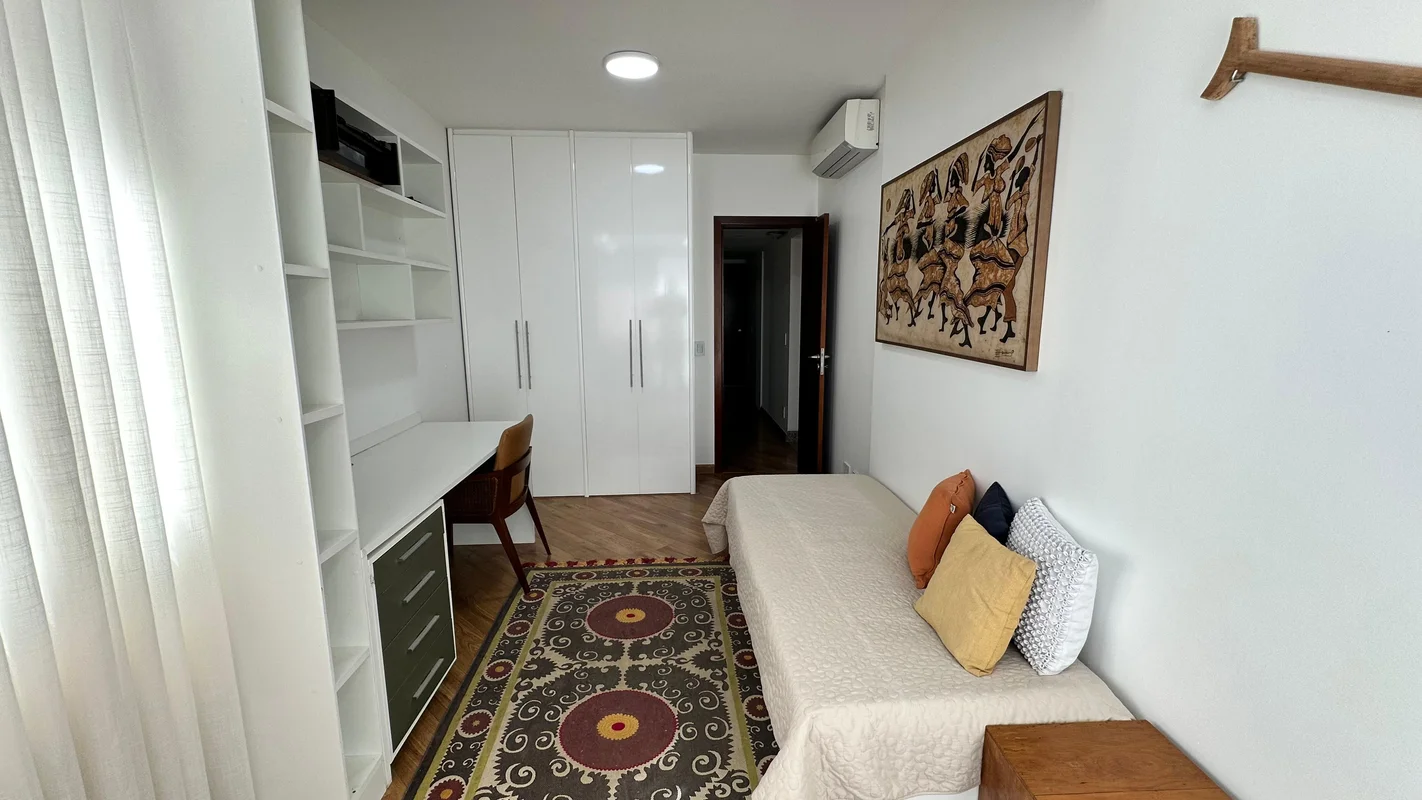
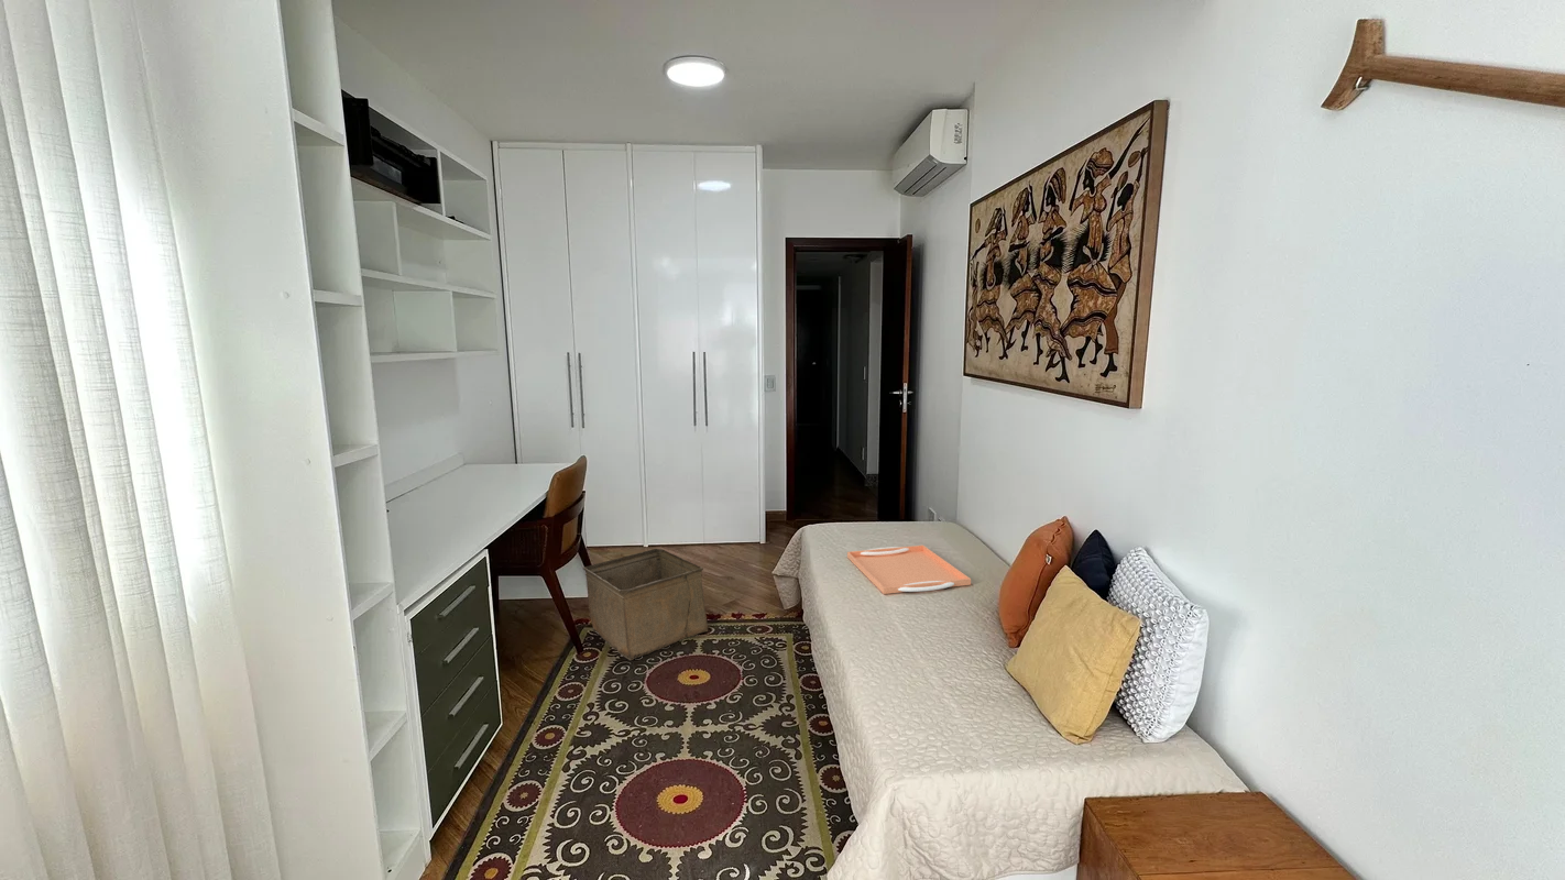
+ storage bin (646, 598)
+ serving tray (905, 566)
